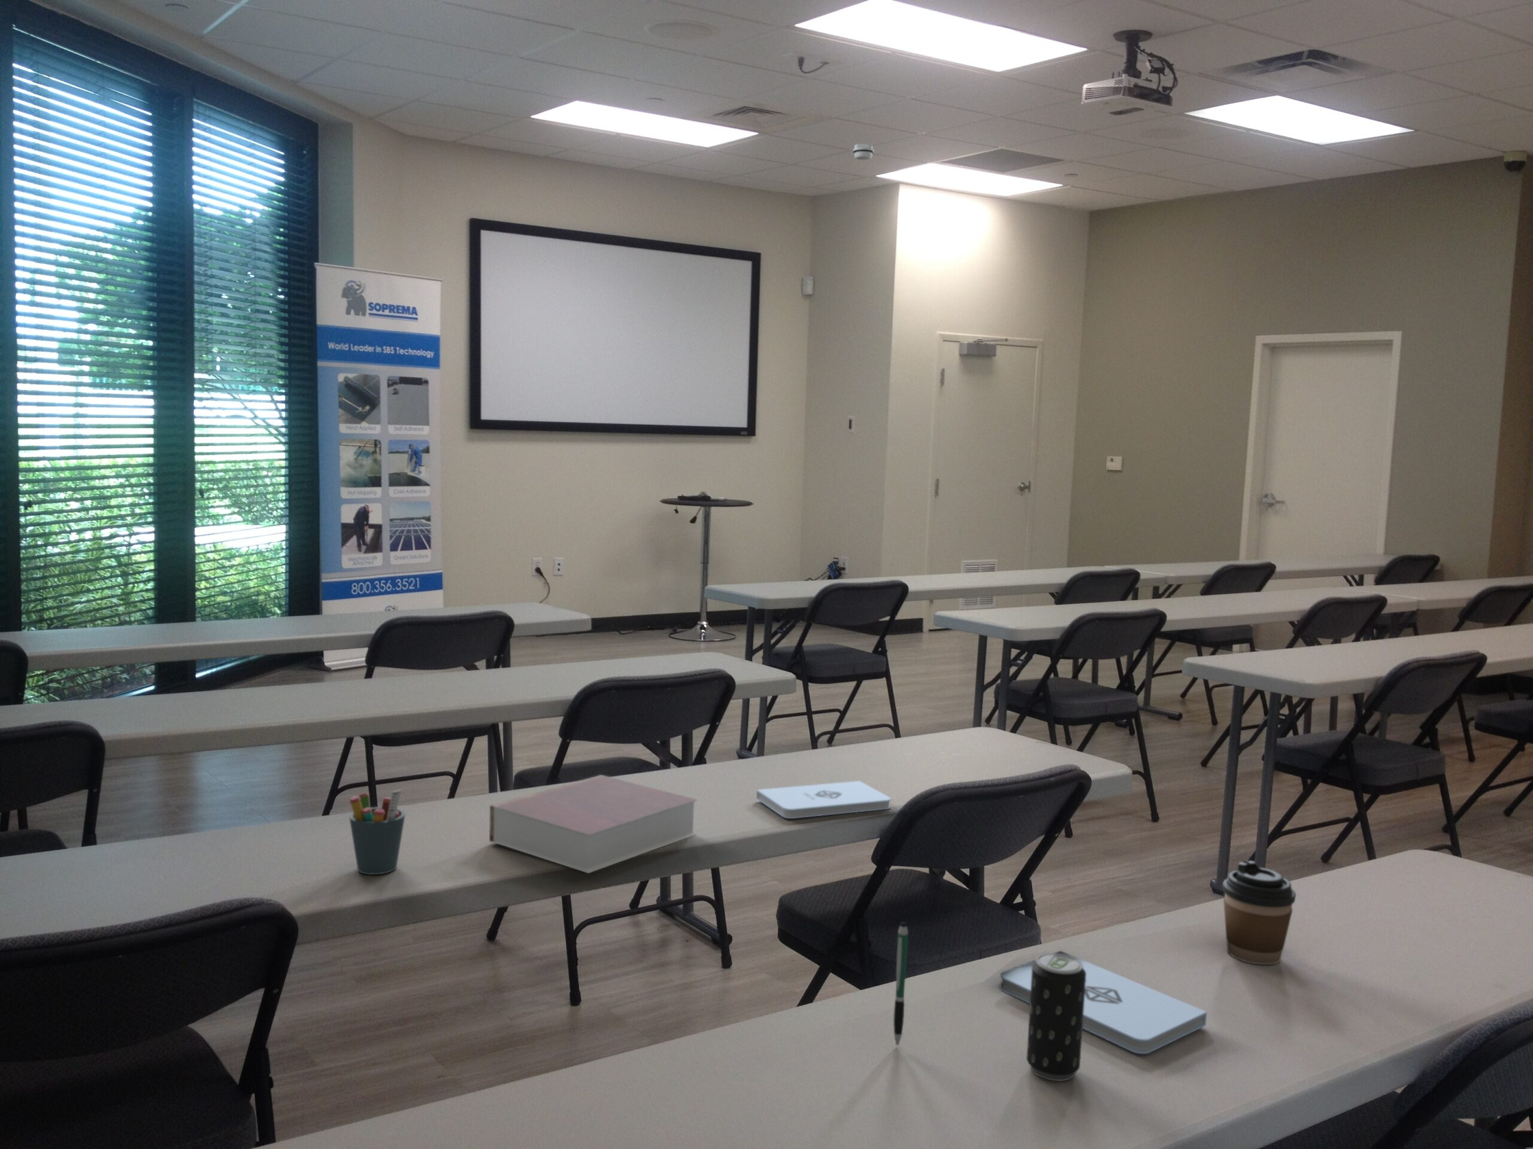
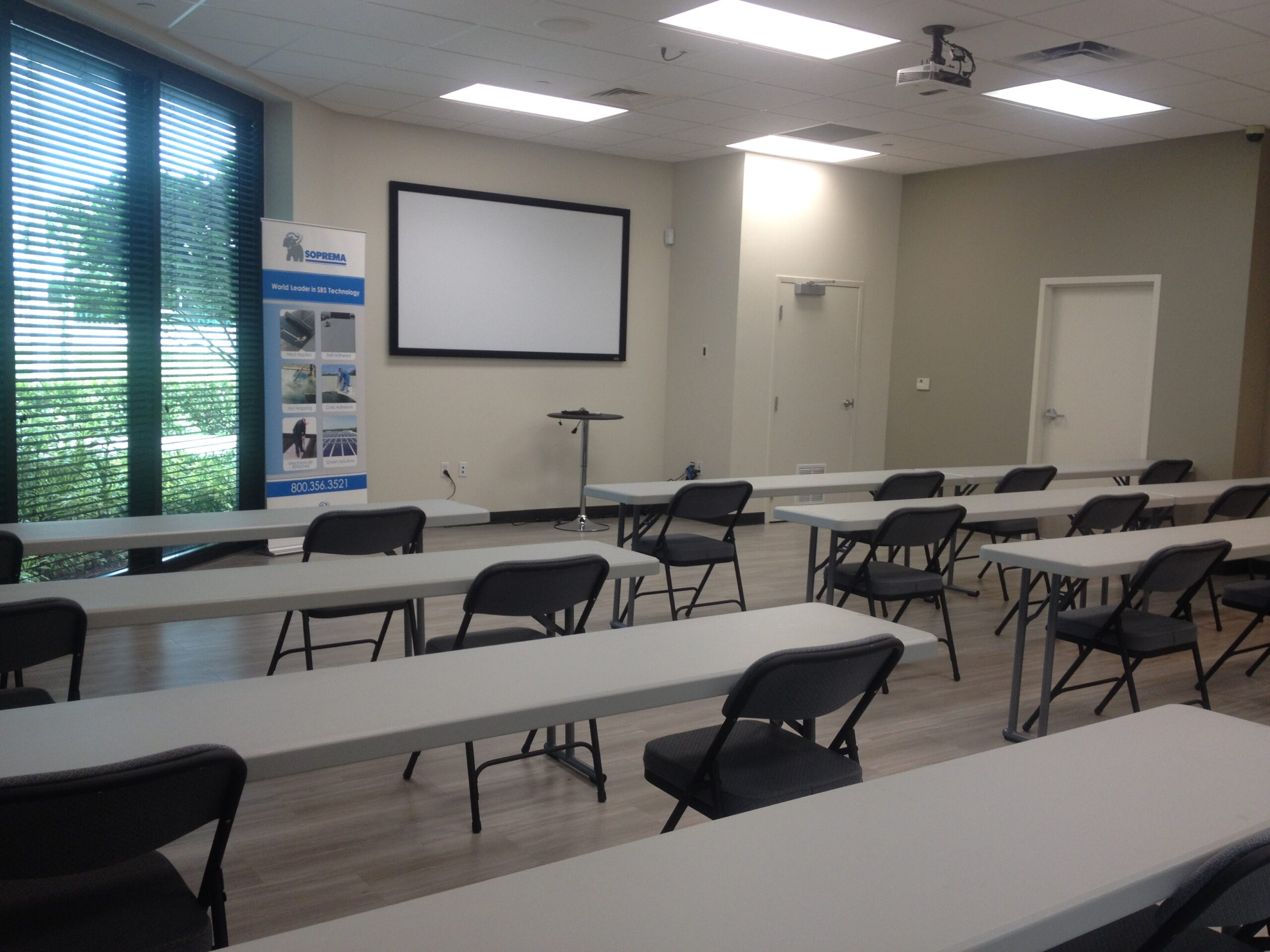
- pen holder (377, 827)
- notepad (824, 799)
- notepad (1097, 999)
- book (595, 820)
- beverage can (1056, 1016)
- coffee cup (1257, 911)
- smoke detector (863, 152)
- pen (899, 985)
